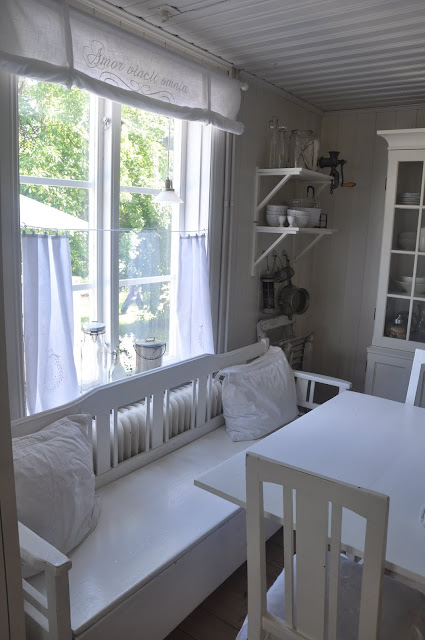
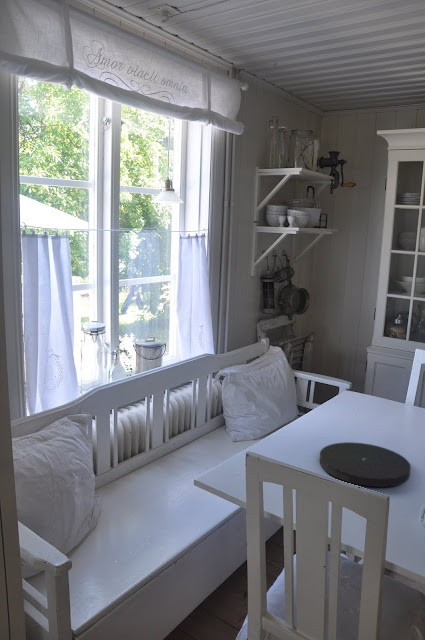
+ plate (363, 462)
